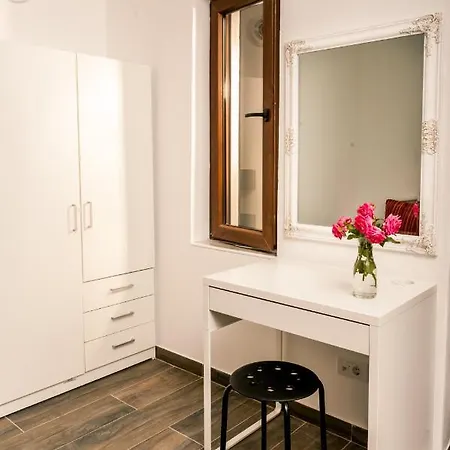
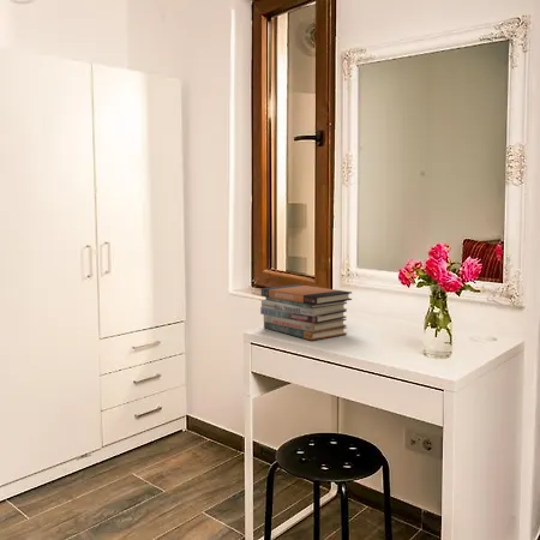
+ book stack (304, 310)
